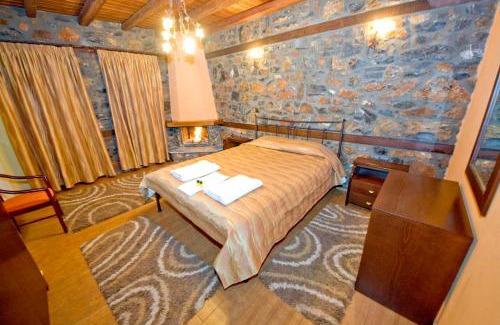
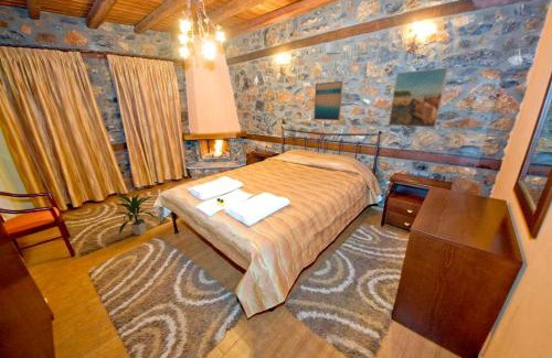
+ indoor plant (134, 214)
+ wall art (327, 101)
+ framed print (415, 99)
